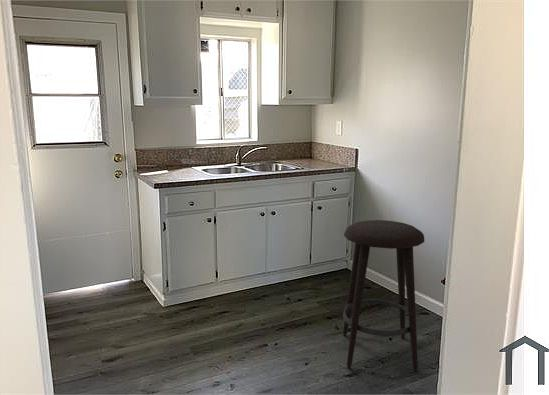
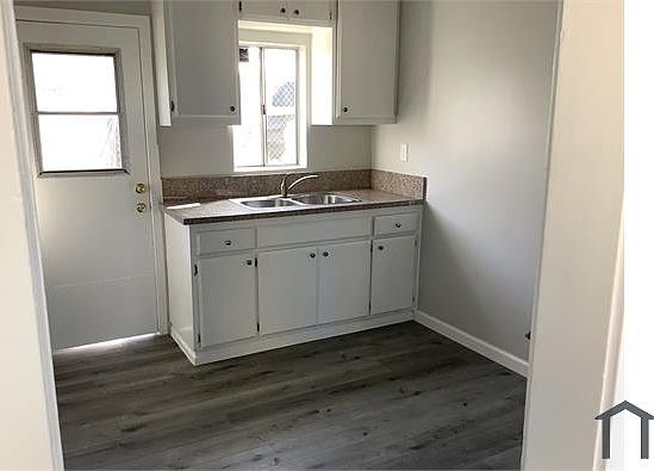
- stool (380, 300)
